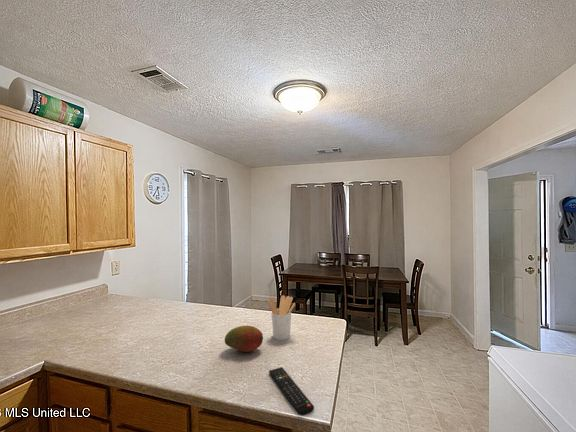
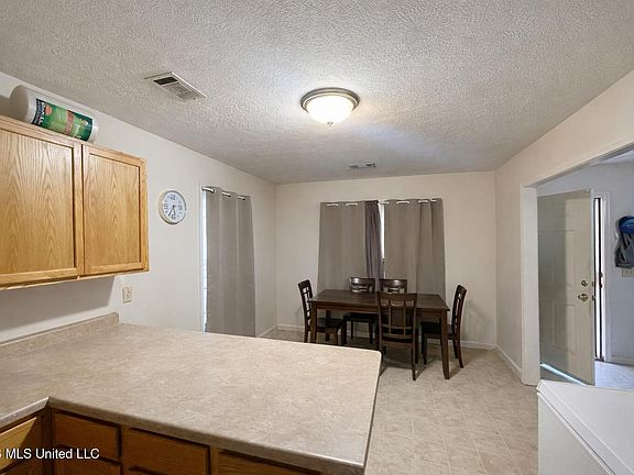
- remote control (289, 389)
- fruit (244, 338)
- utensil holder (283, 316)
